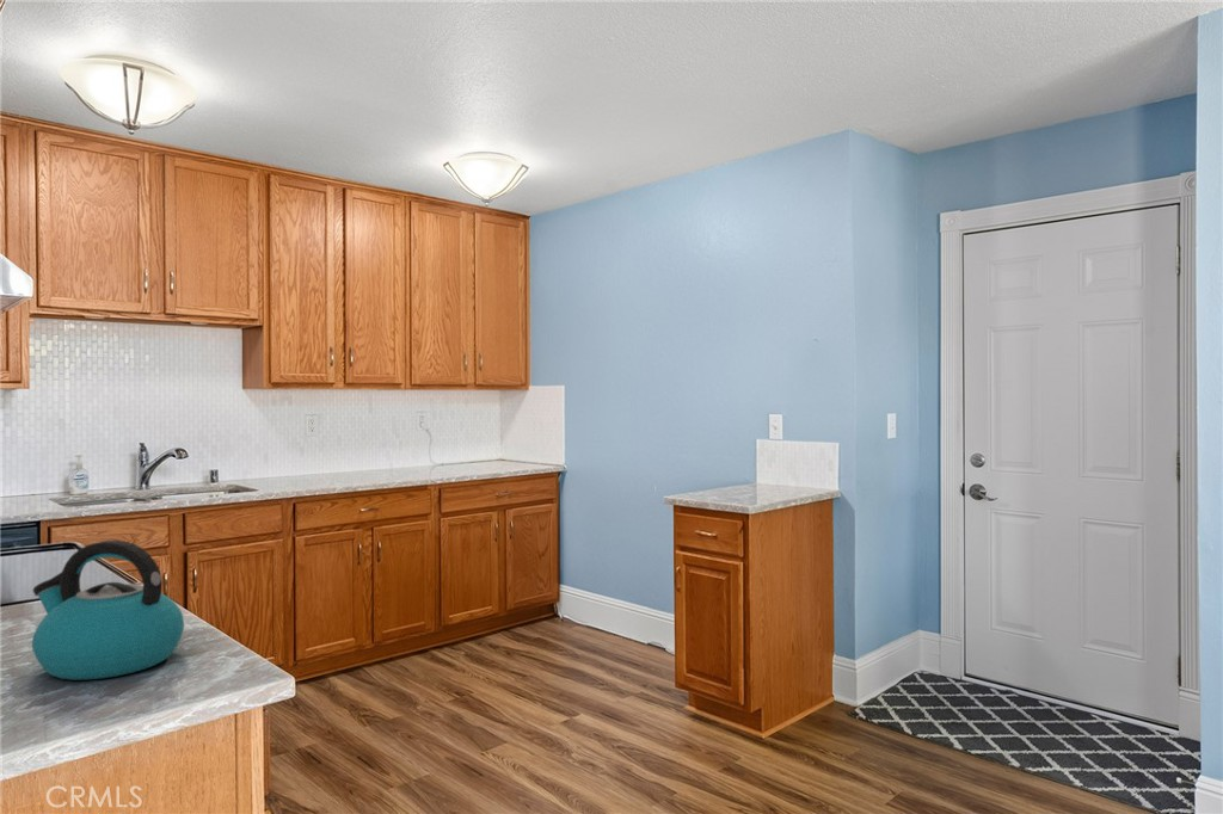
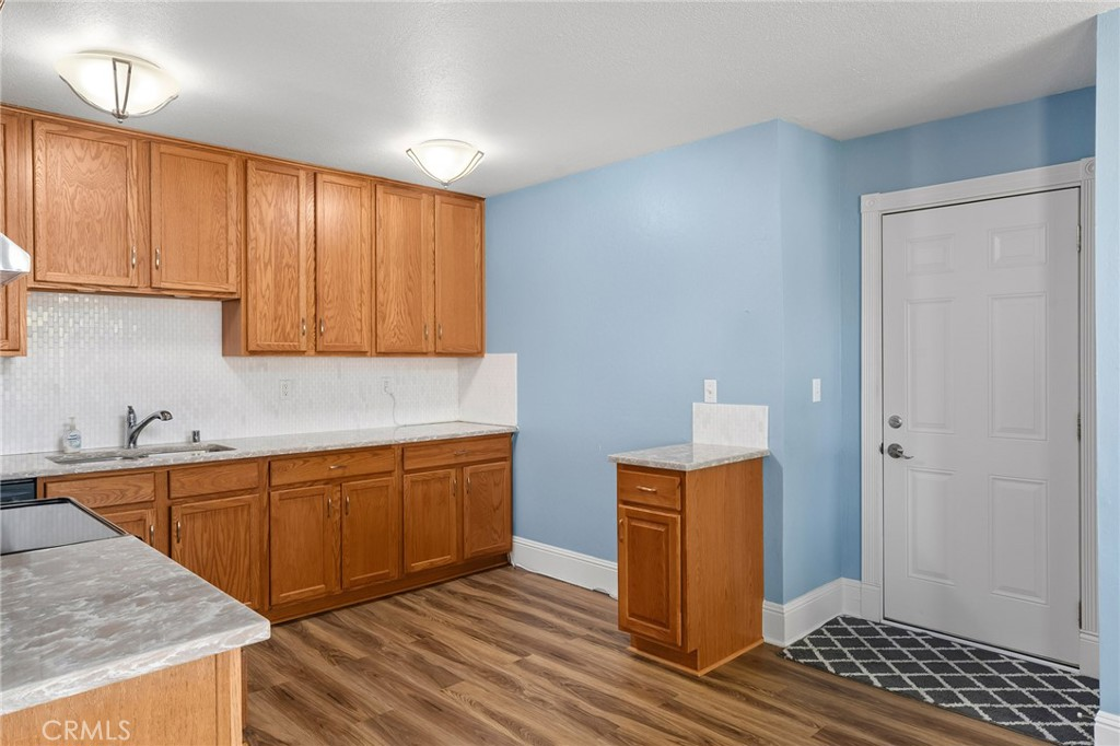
- kettle (102, 602)
